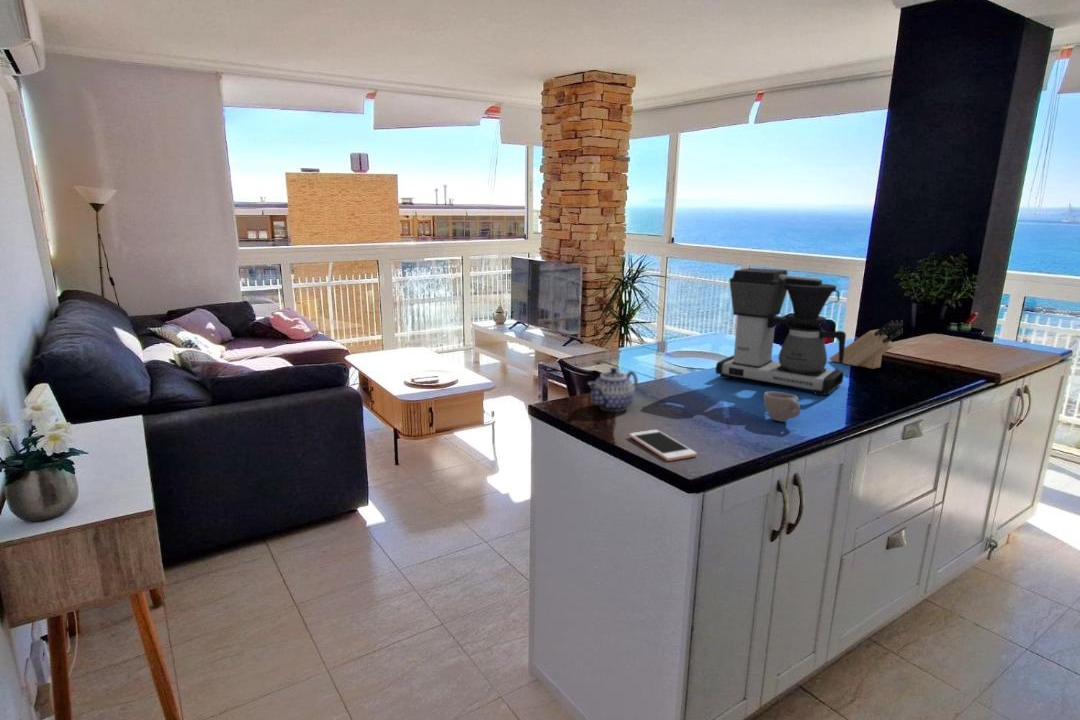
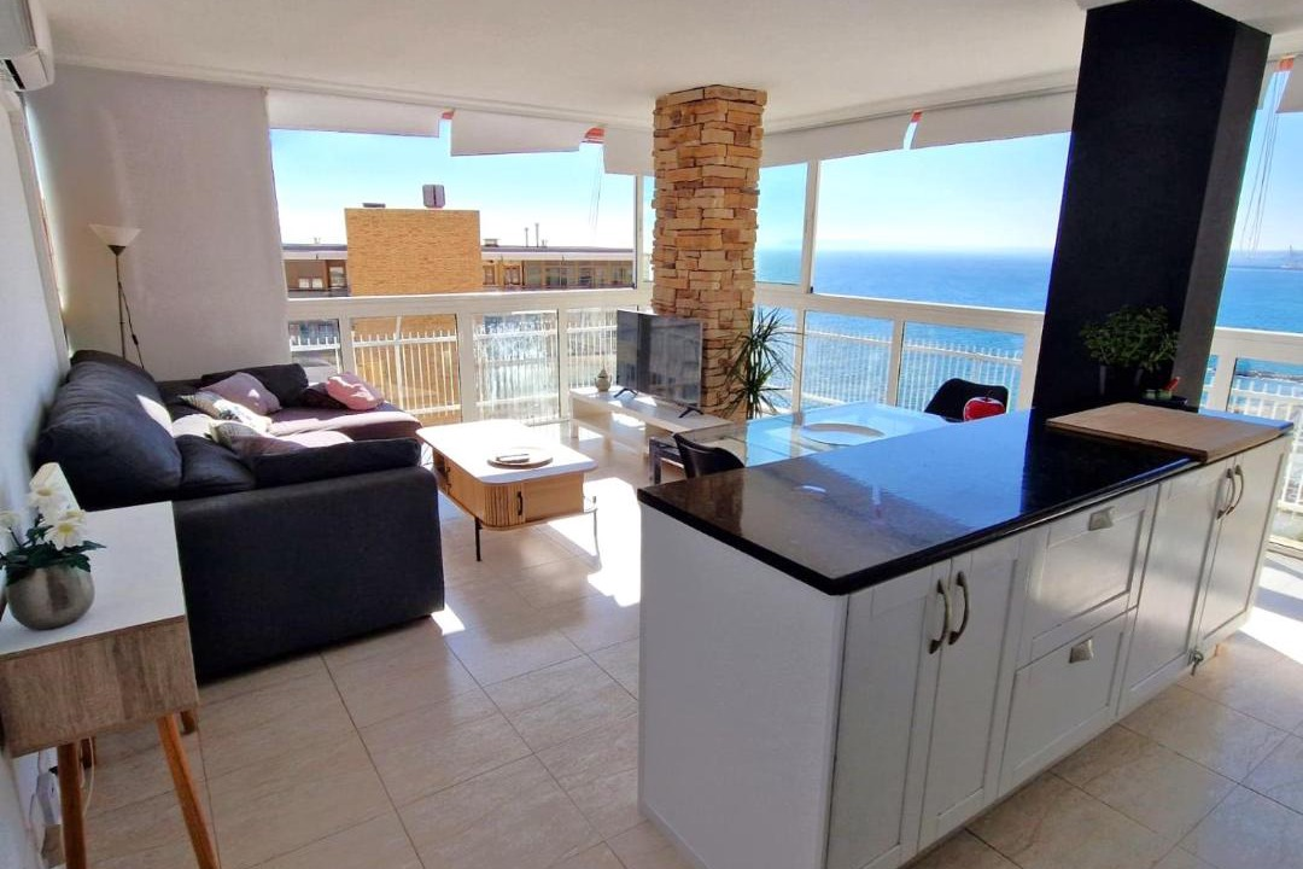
- cup (784, 408)
- knife block (867, 341)
- teapot (613, 387)
- cell phone (661, 444)
- coffee maker (786, 325)
